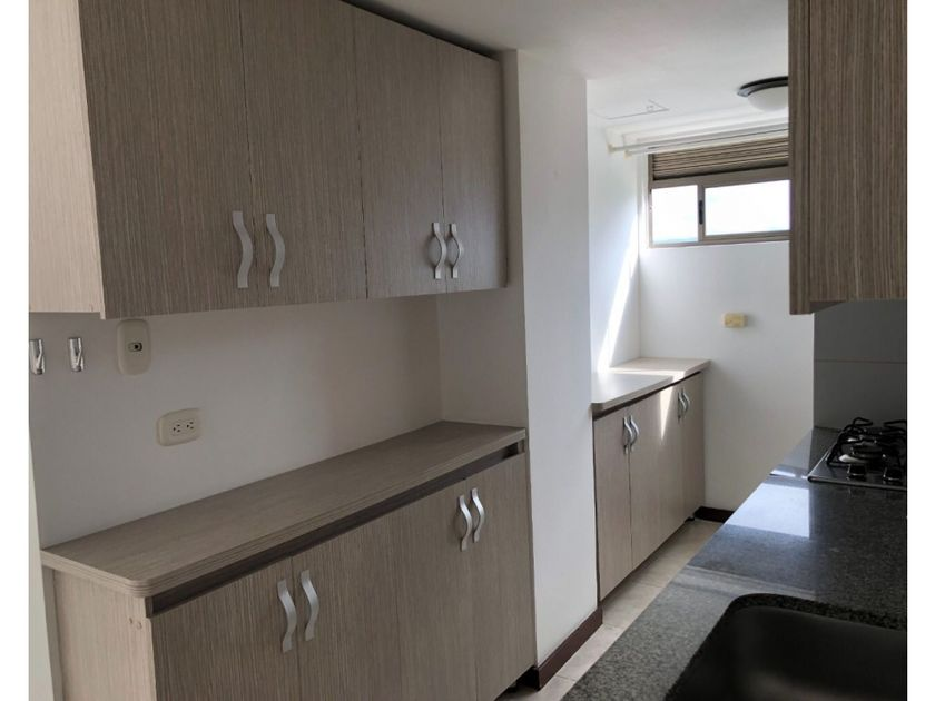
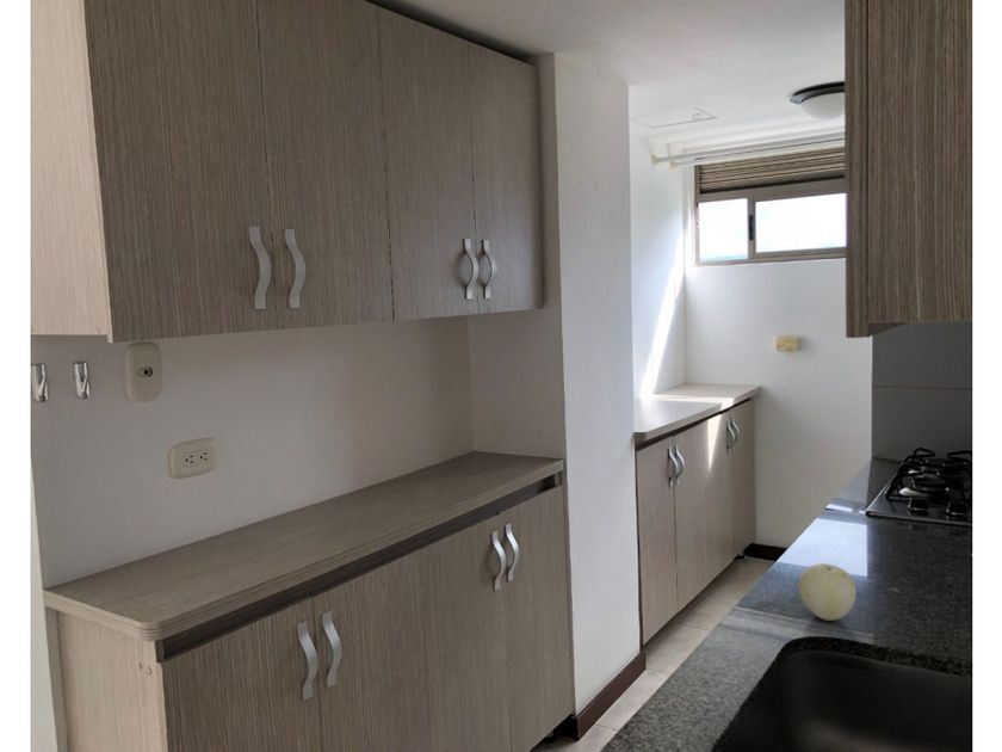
+ fruit (827, 591)
